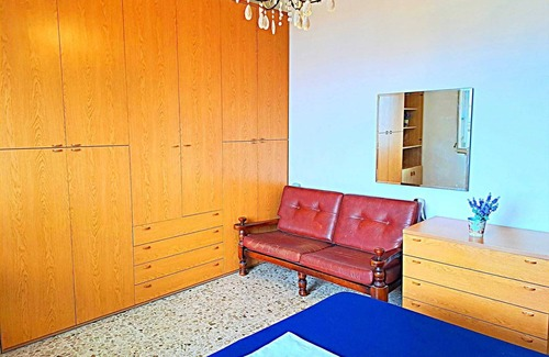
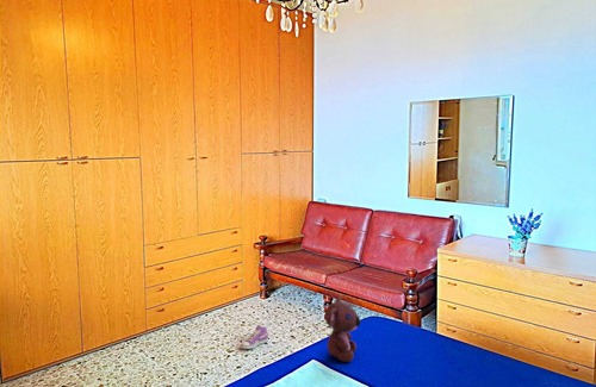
+ sneaker (254, 335)
+ teddy bear (342, 330)
